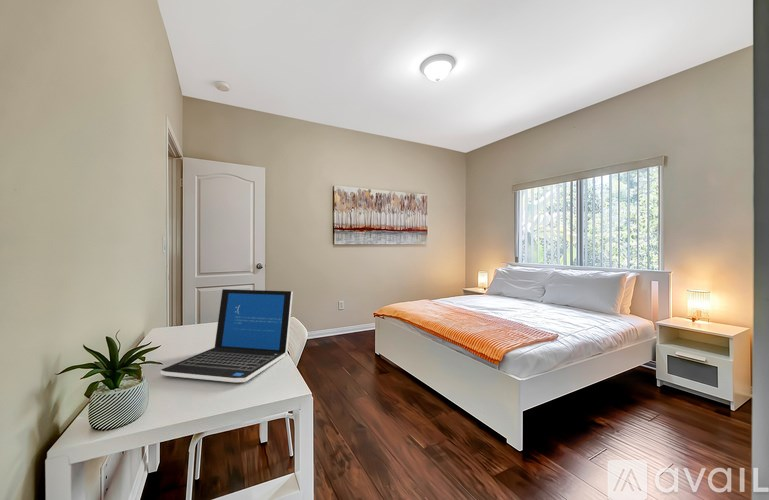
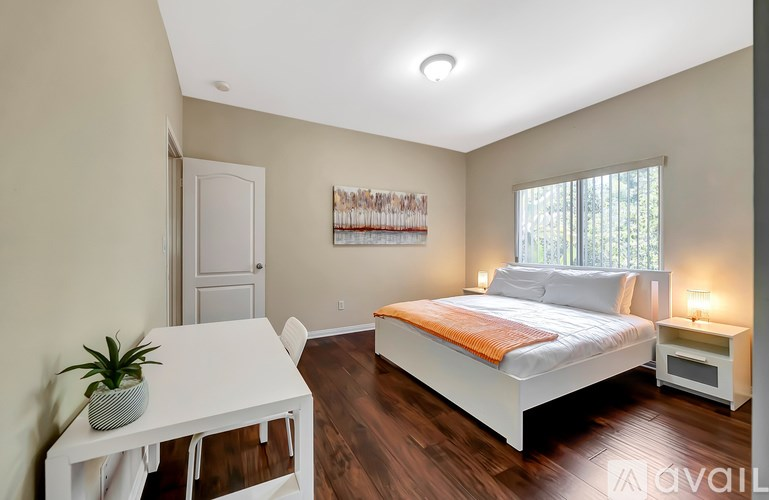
- laptop (232, 329)
